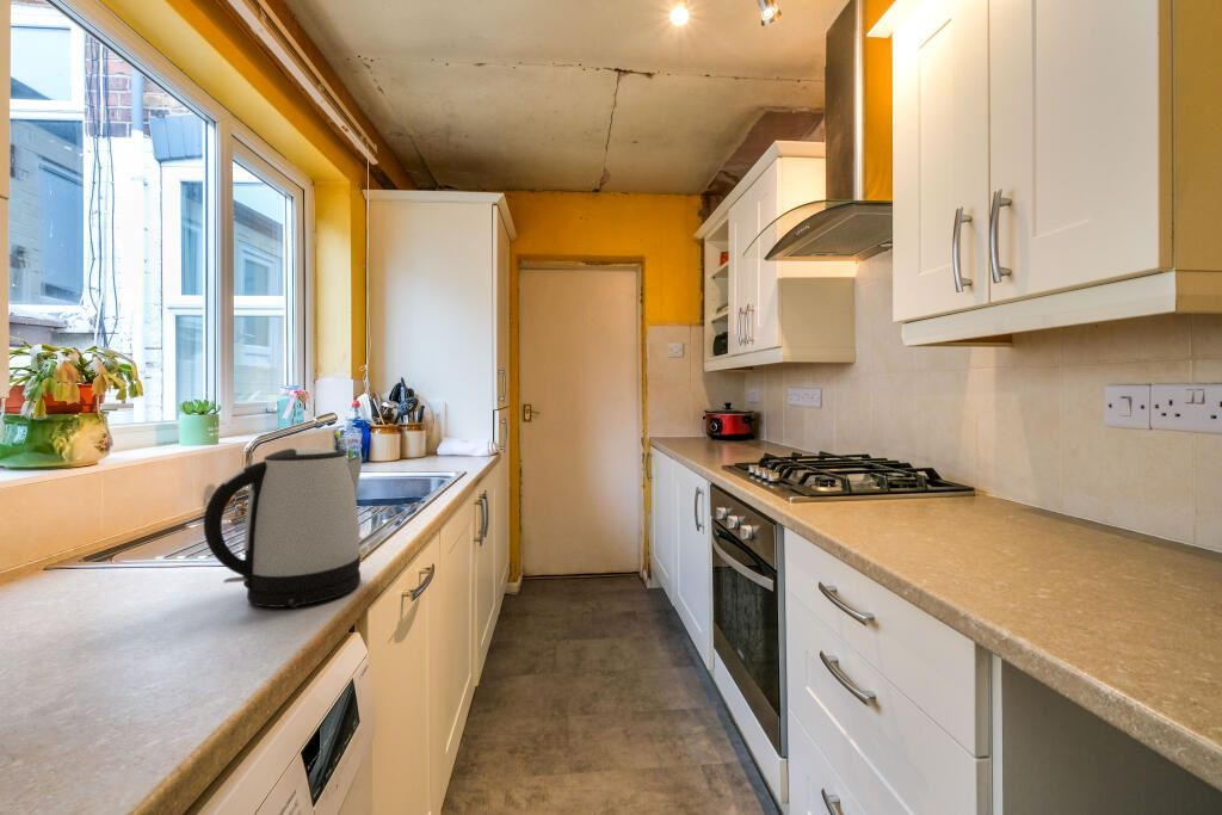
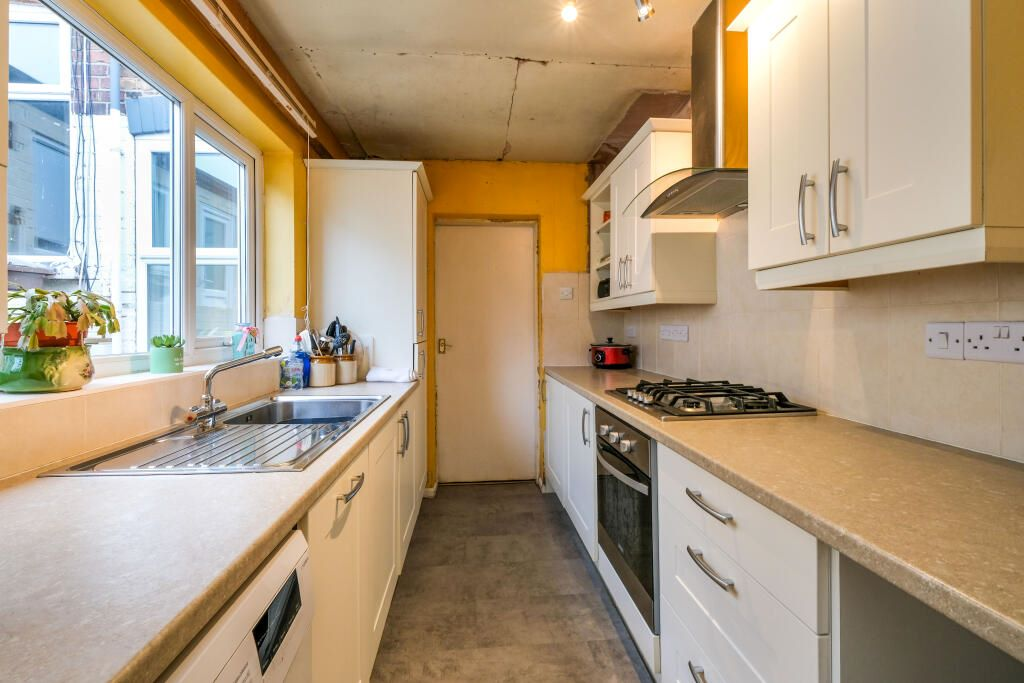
- kettle (290, 520)
